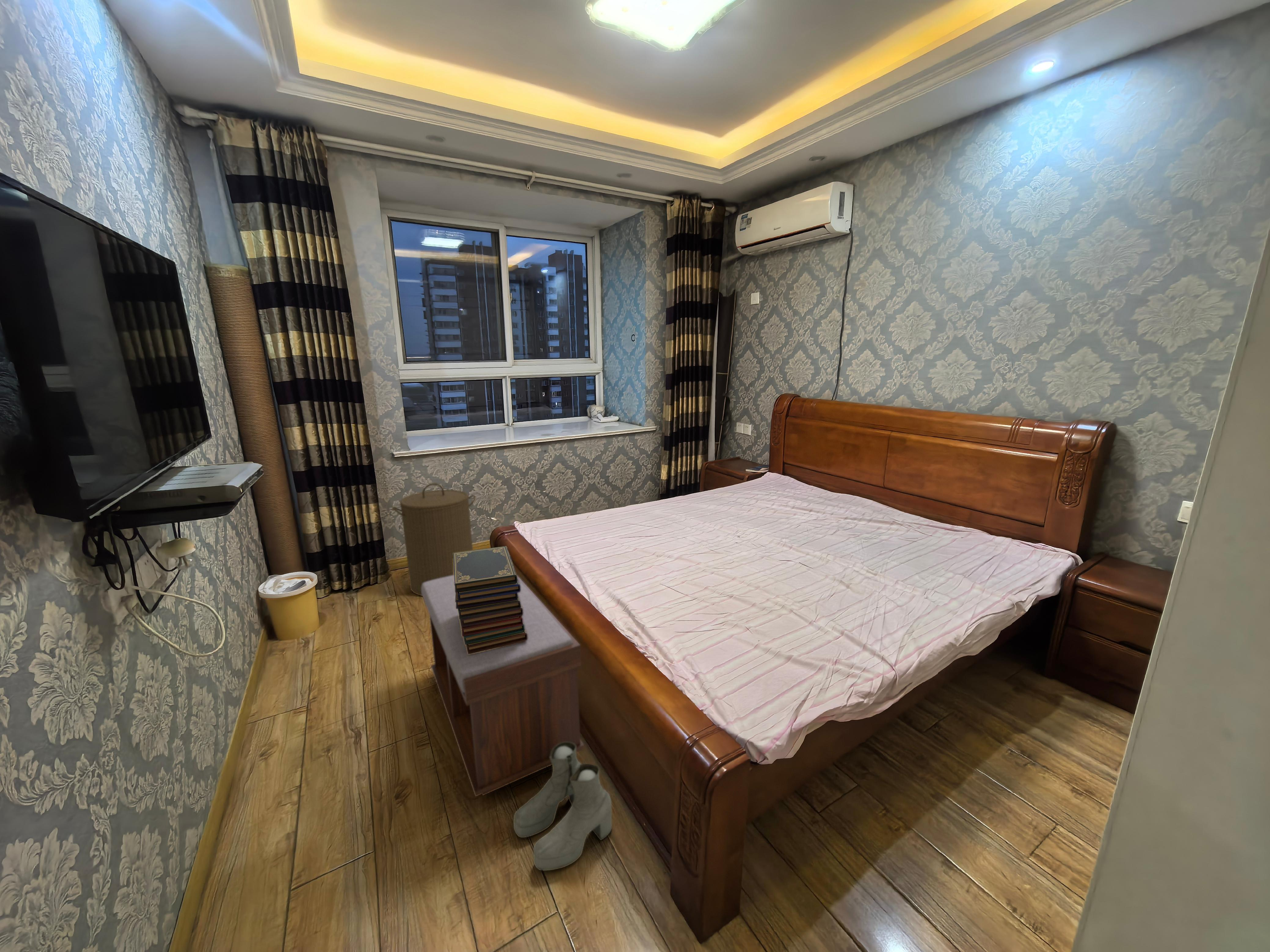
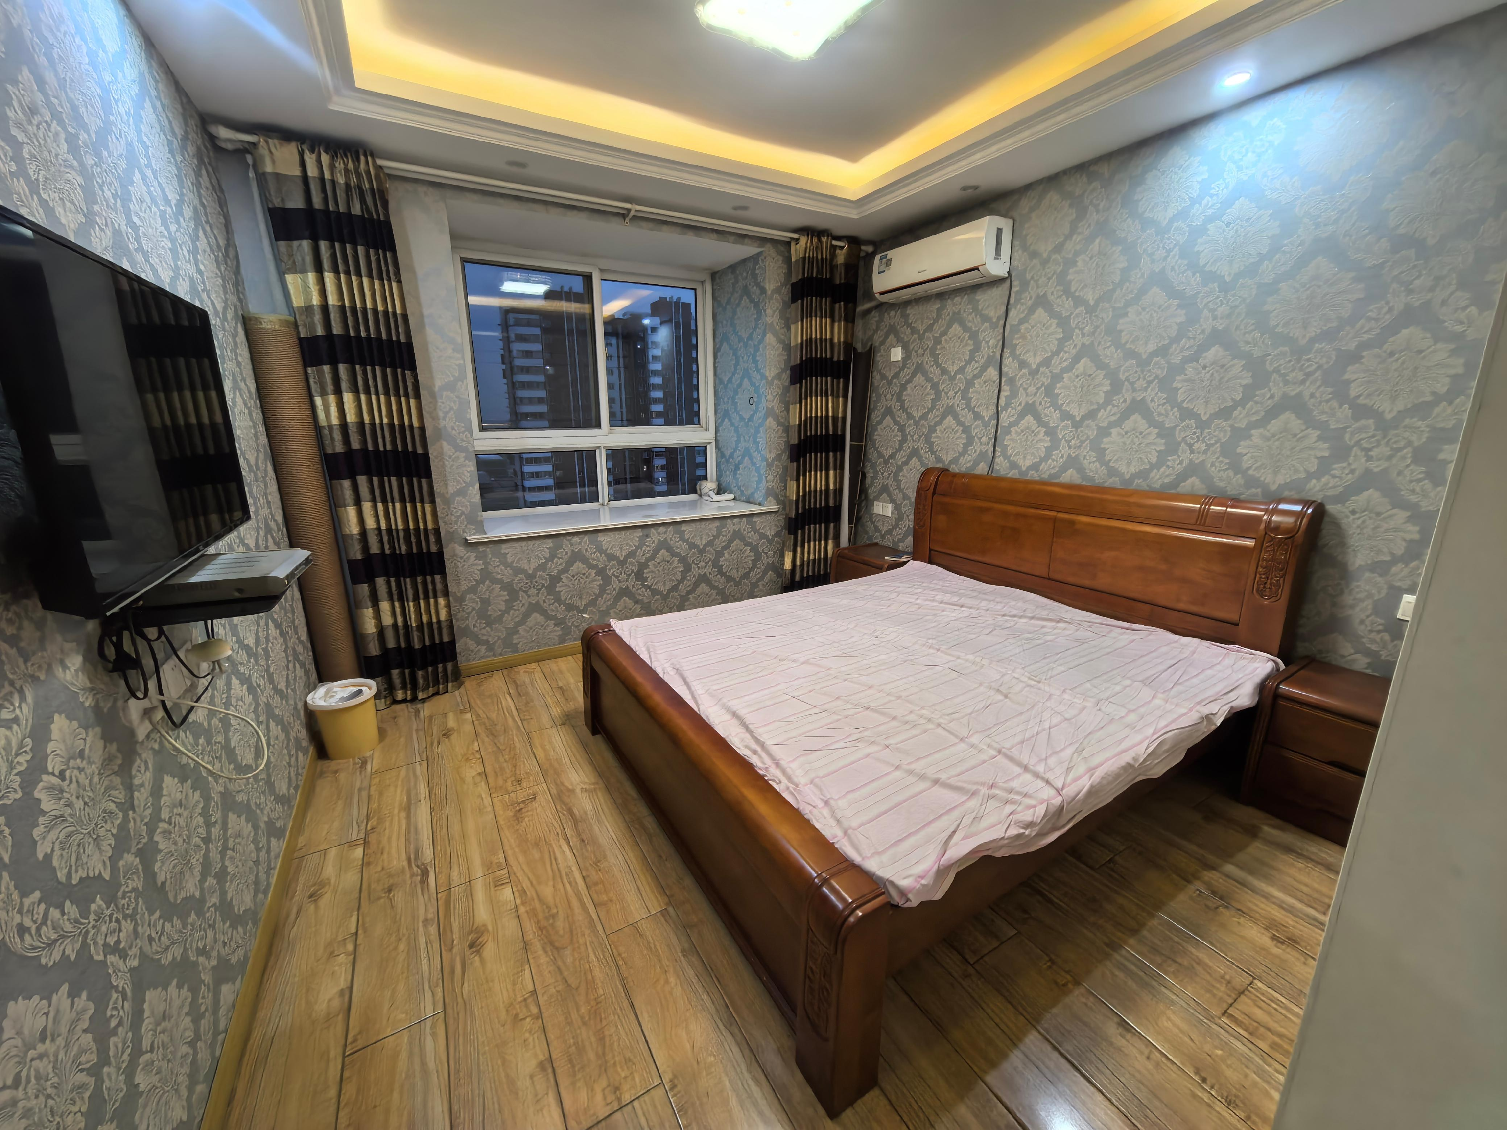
- bench (494, 662)
- book stack (486, 595)
- boots (562, 799)
- laundry hamper (439, 534)
